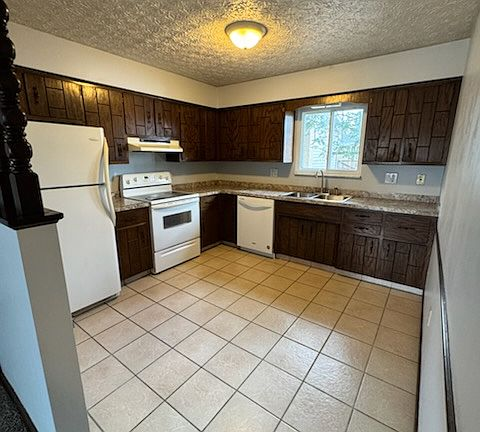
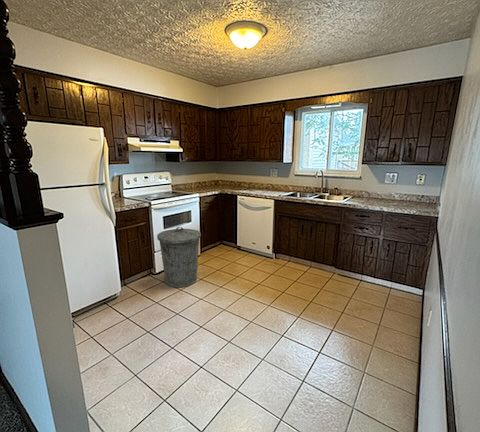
+ trash can (180, 254)
